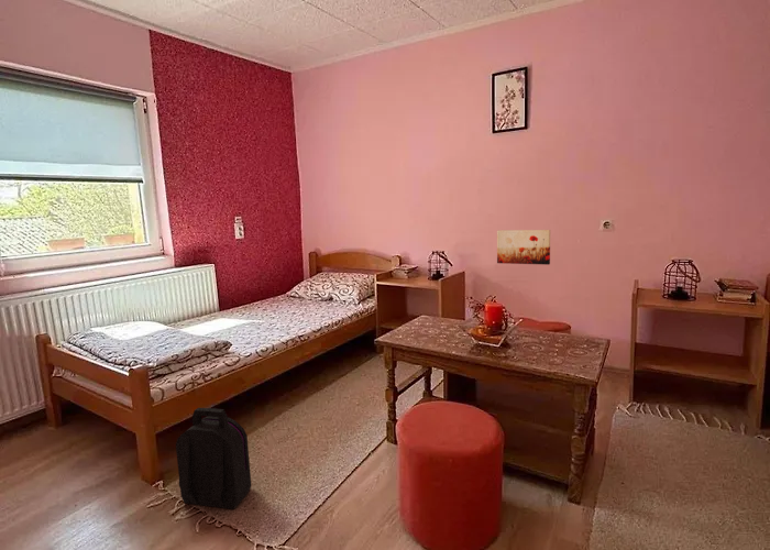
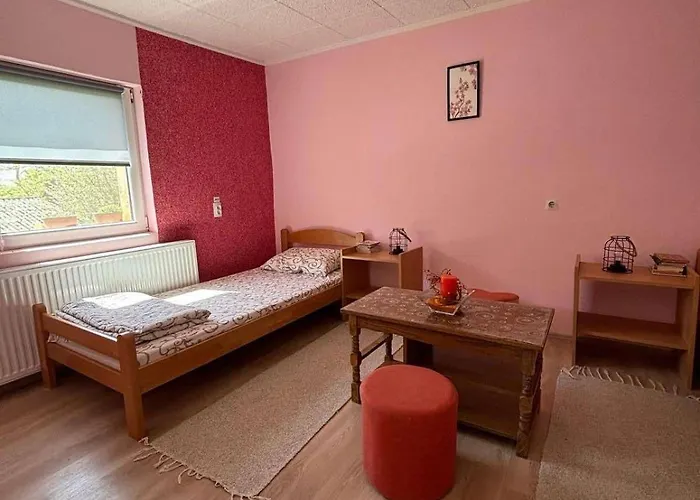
- wall art (522, 246)
- backpack (211, 454)
